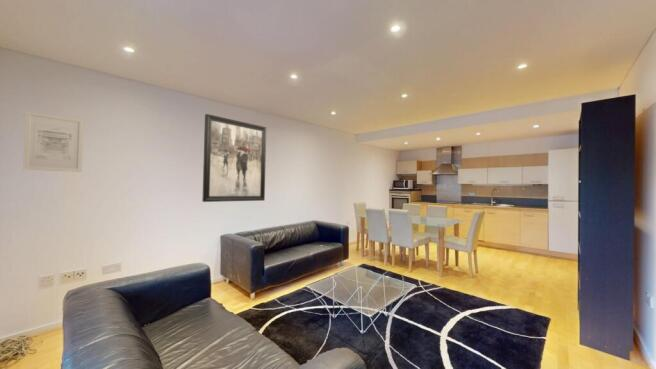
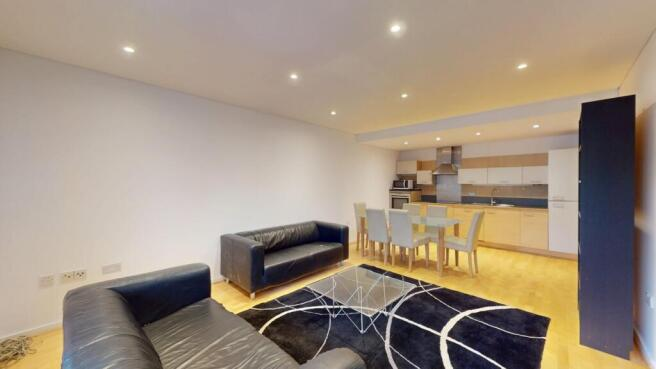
- wall art (55, 143)
- wall art (237, 161)
